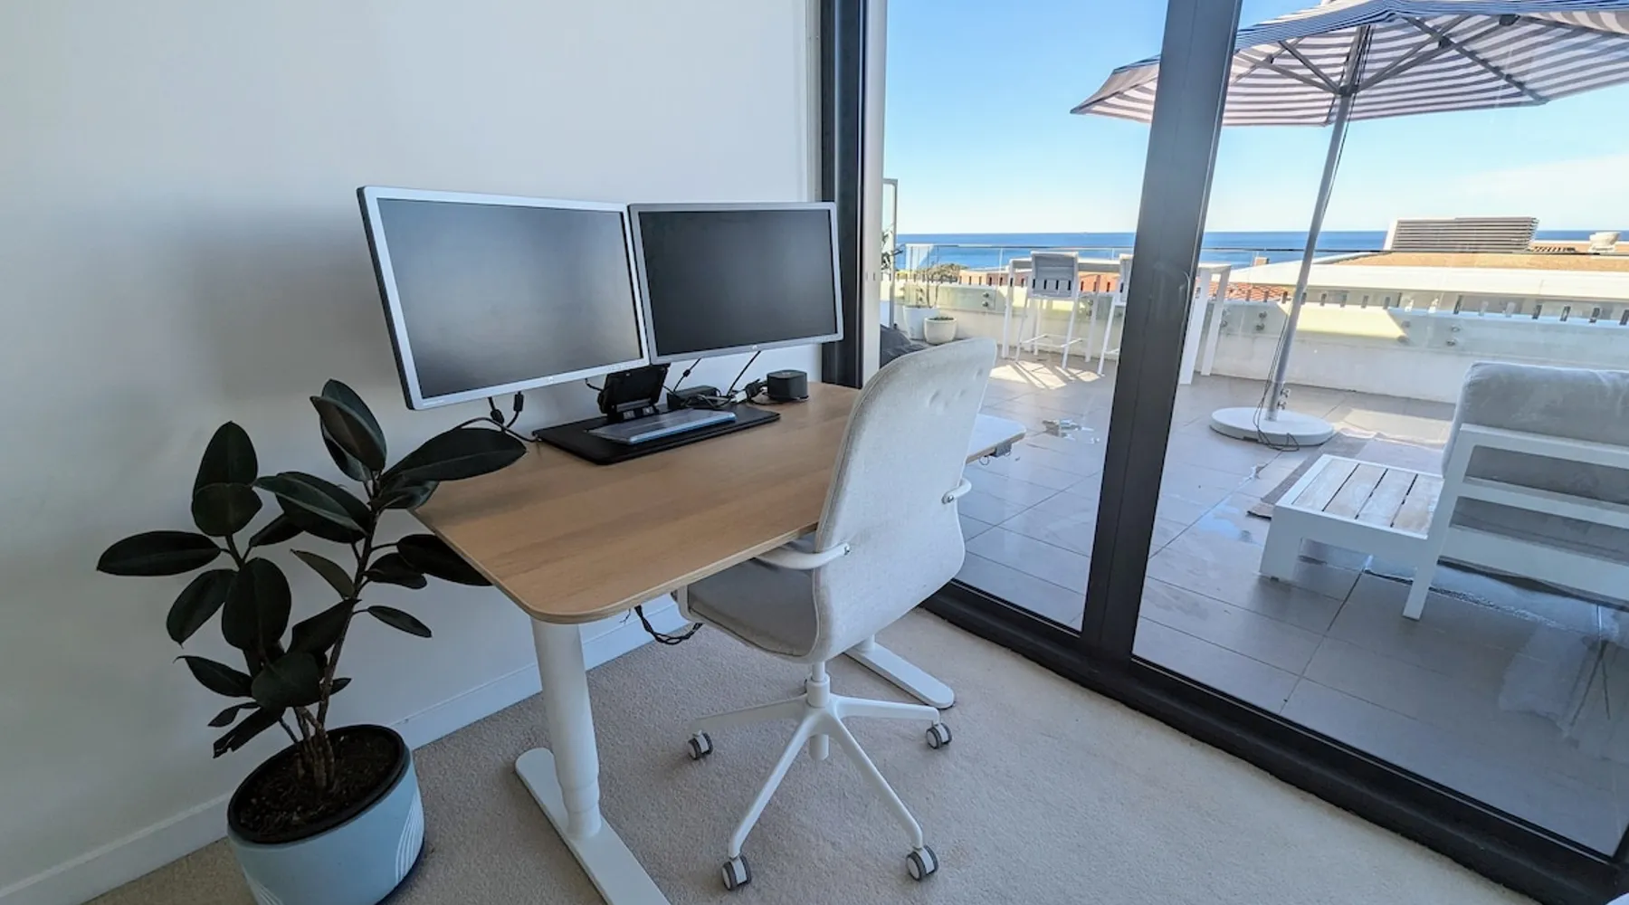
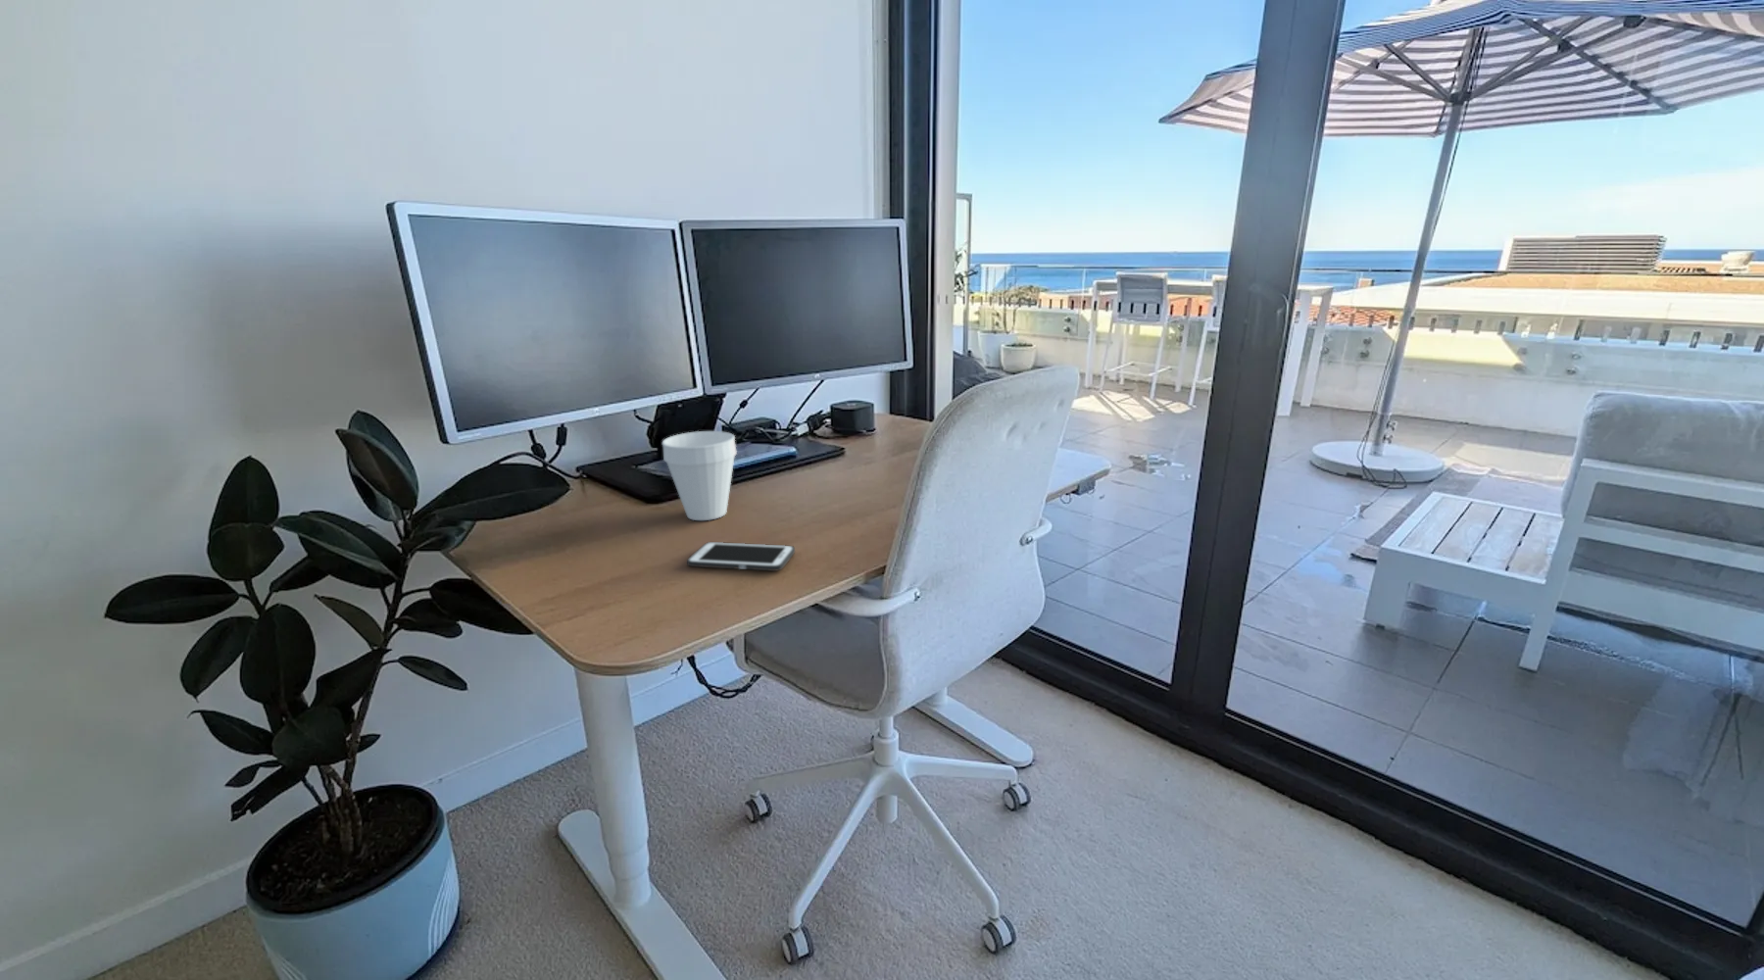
+ cell phone (742, 555)
+ cup (702, 477)
